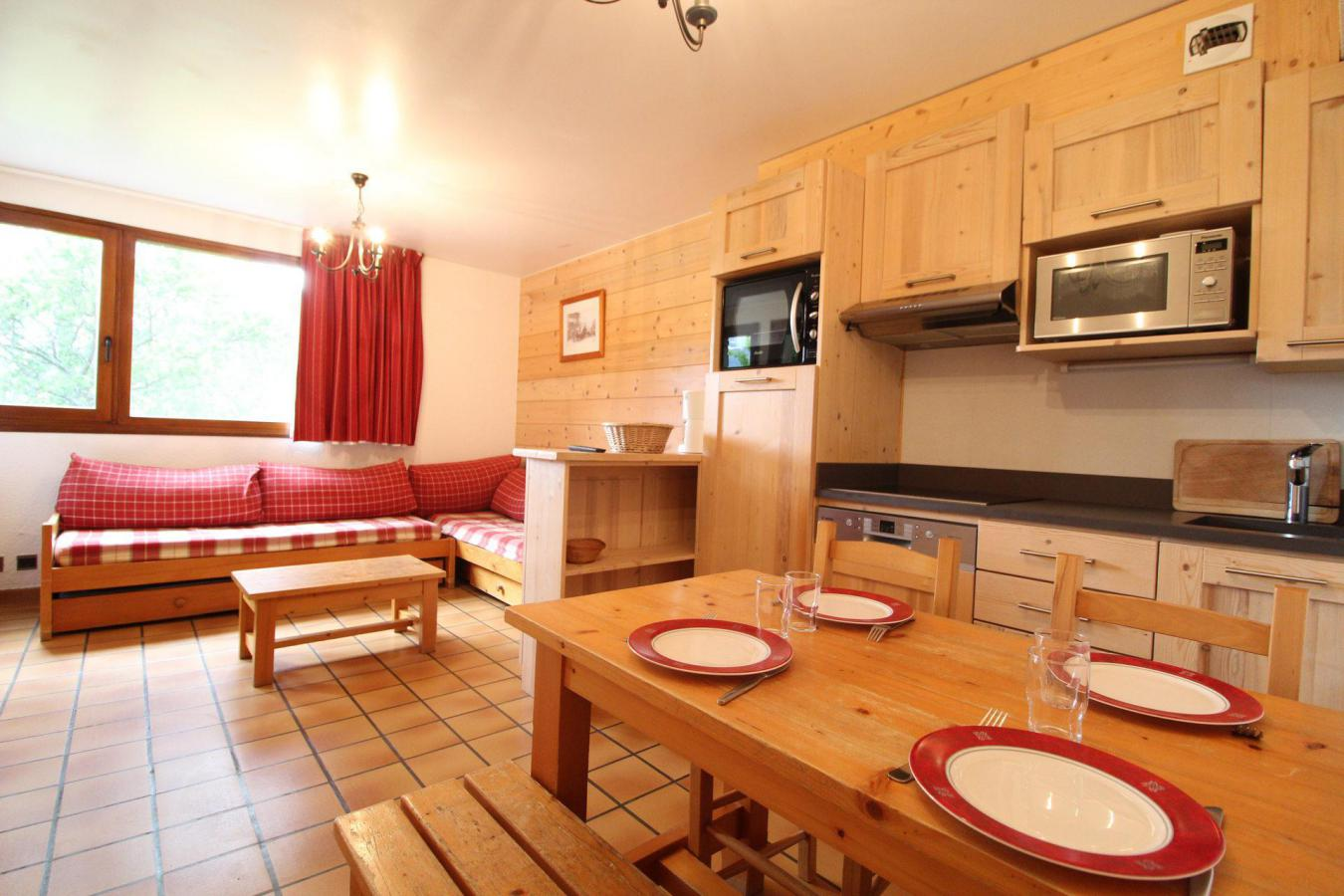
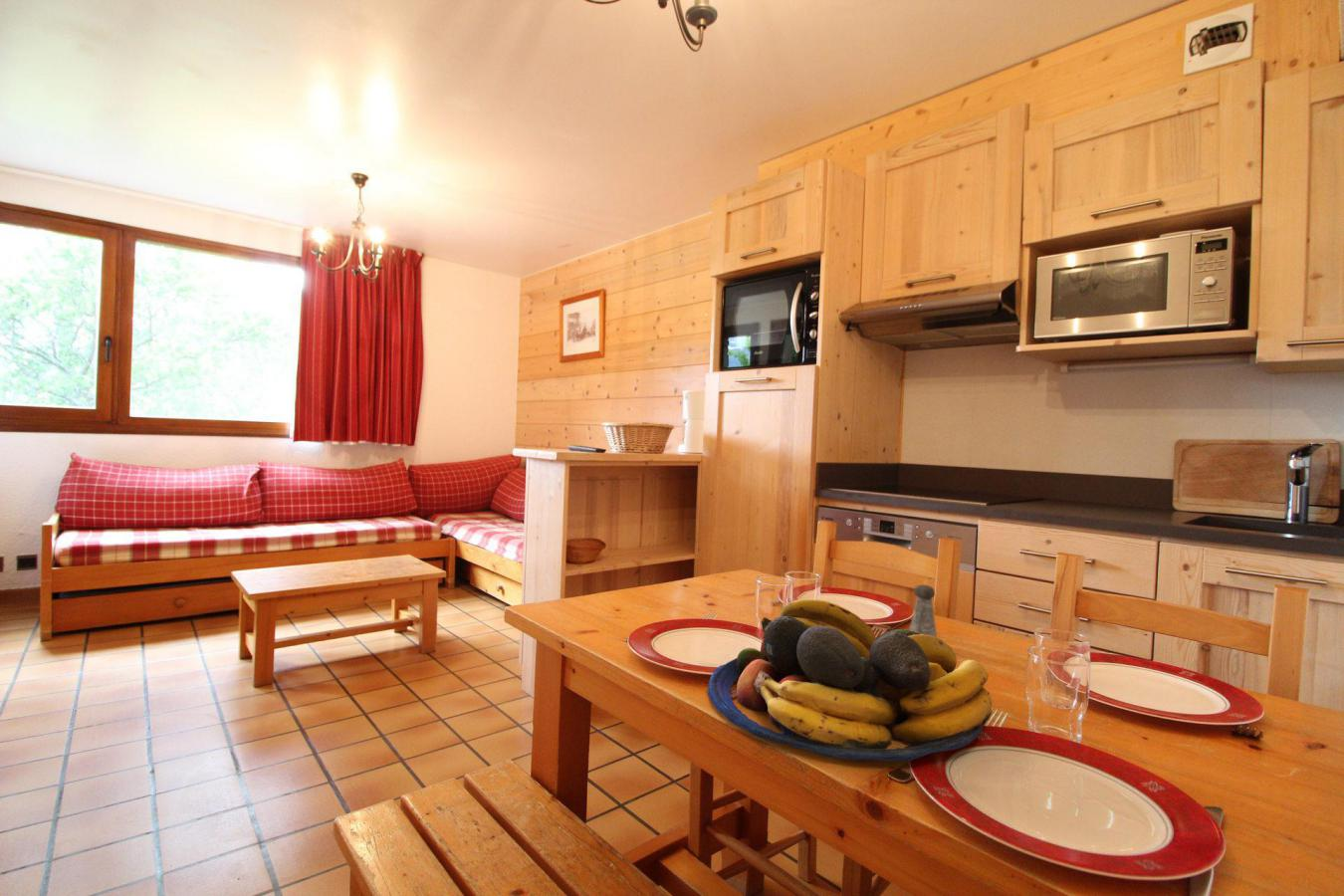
+ salt shaker (923, 614)
+ fruit bowl (838, 651)
